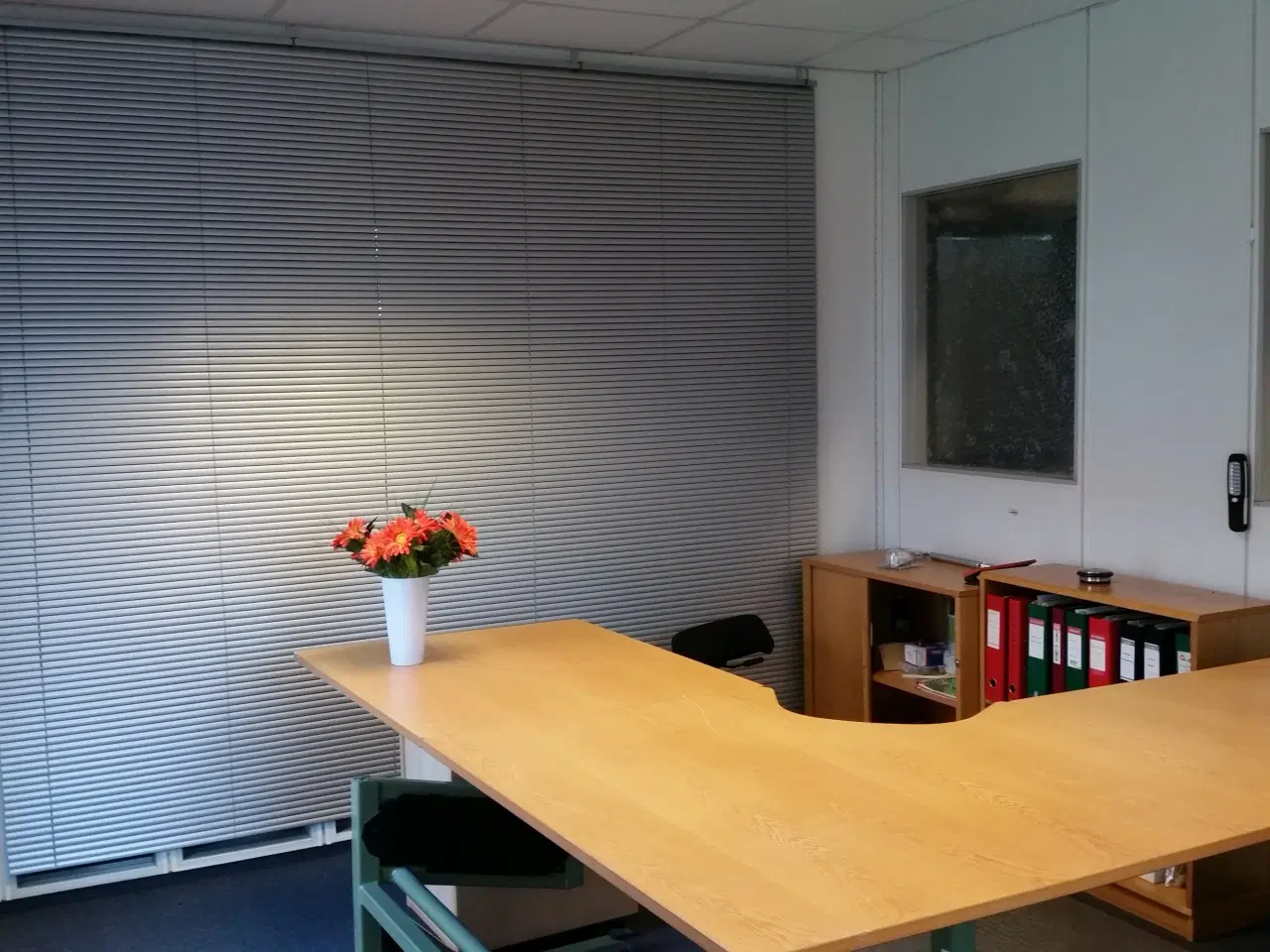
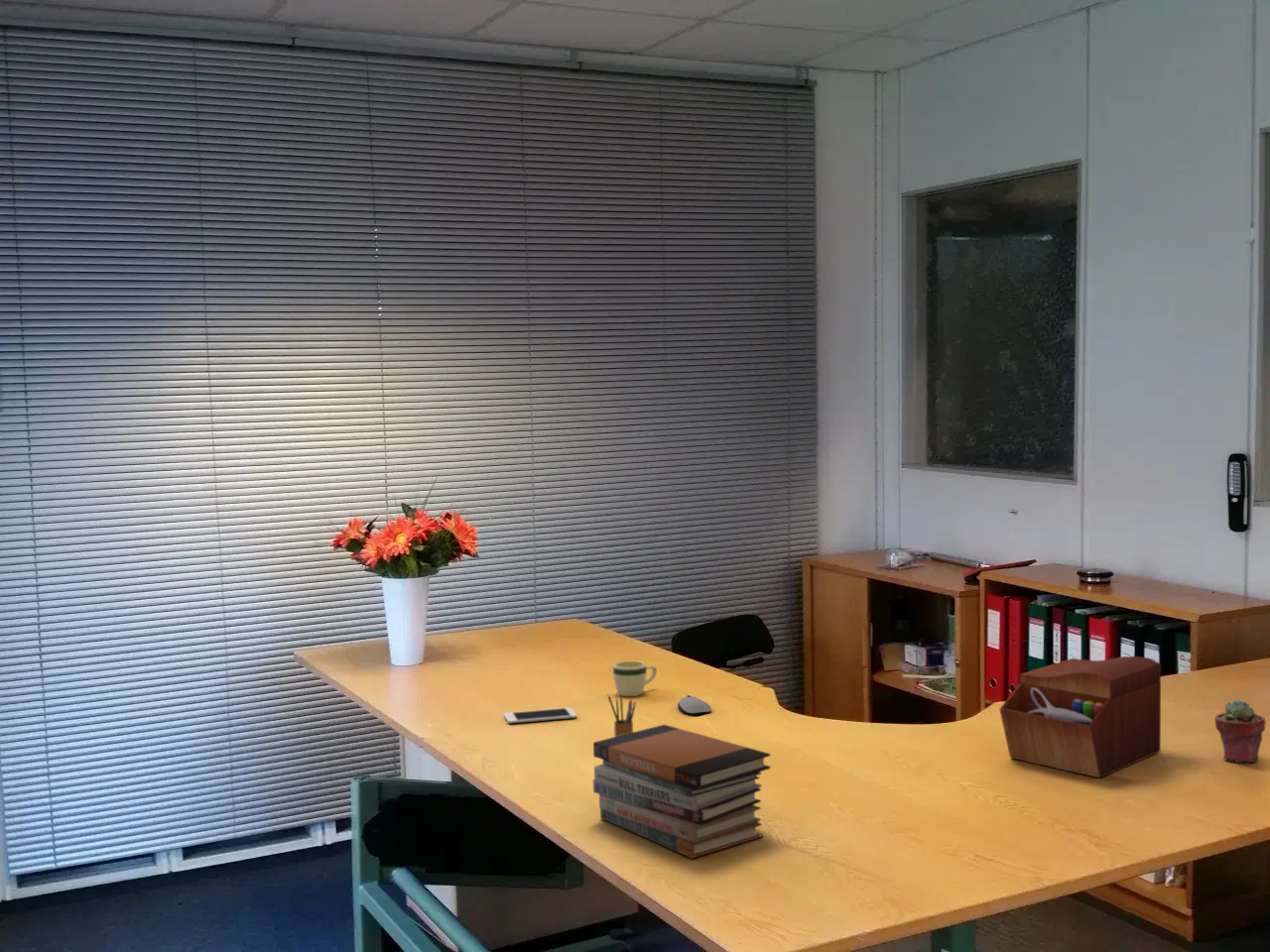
+ computer mouse (694, 704)
+ cell phone (540, 715)
+ pencil box (621, 717)
+ book stack (678, 786)
+ mug (636, 677)
+ potted succulent (1239, 729)
+ sewing box (1078, 709)
